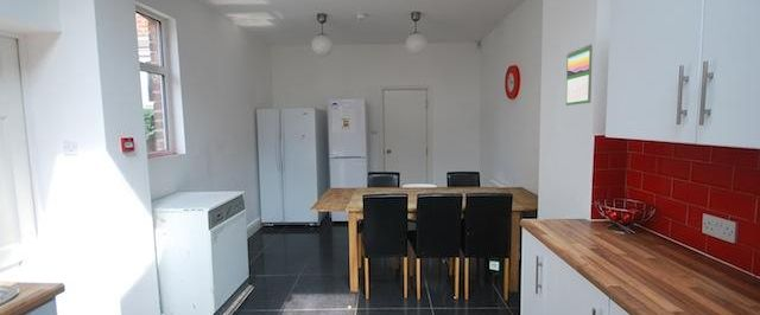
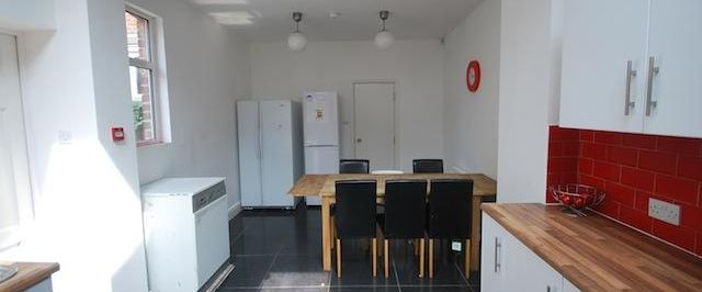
- calendar (577, 76)
